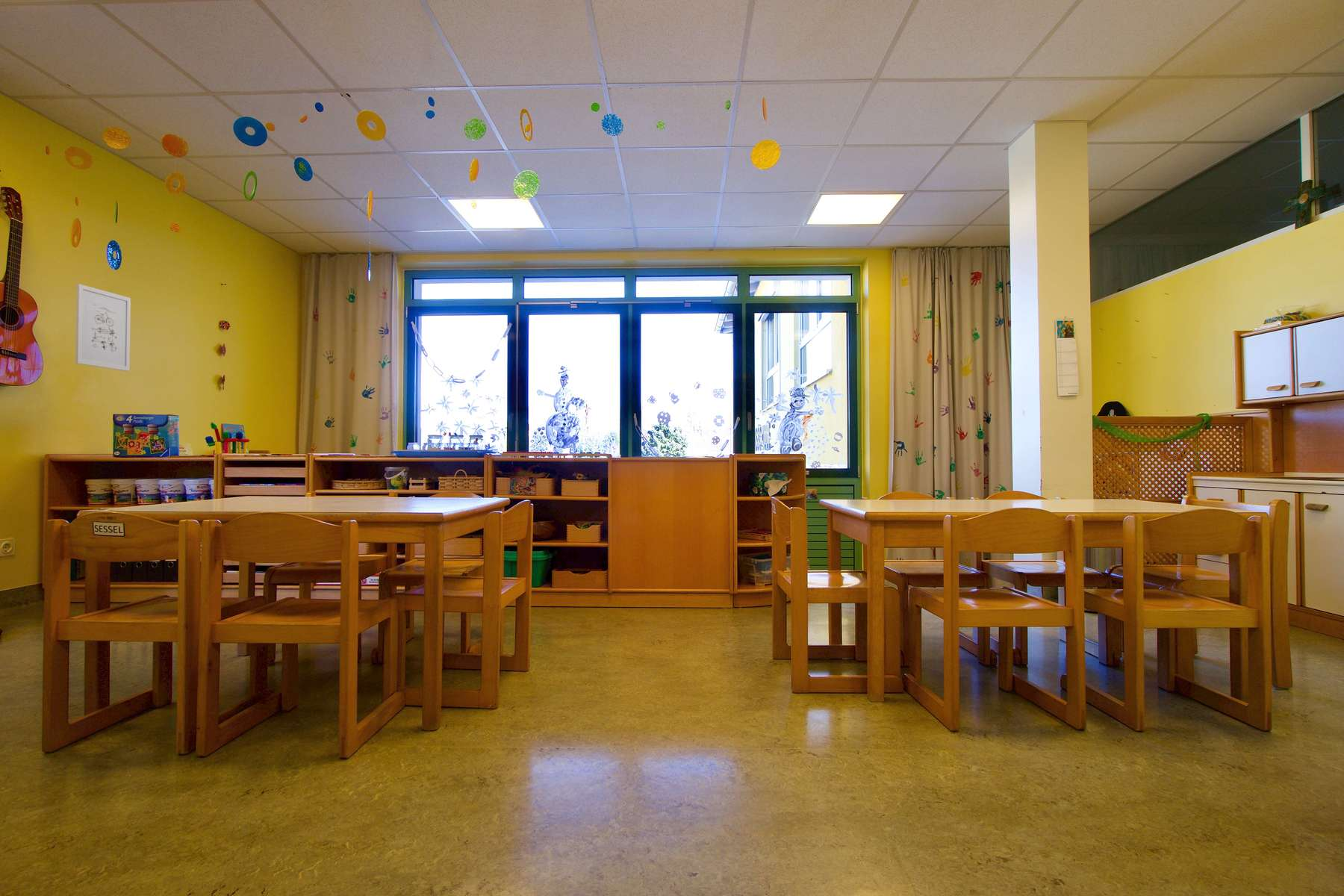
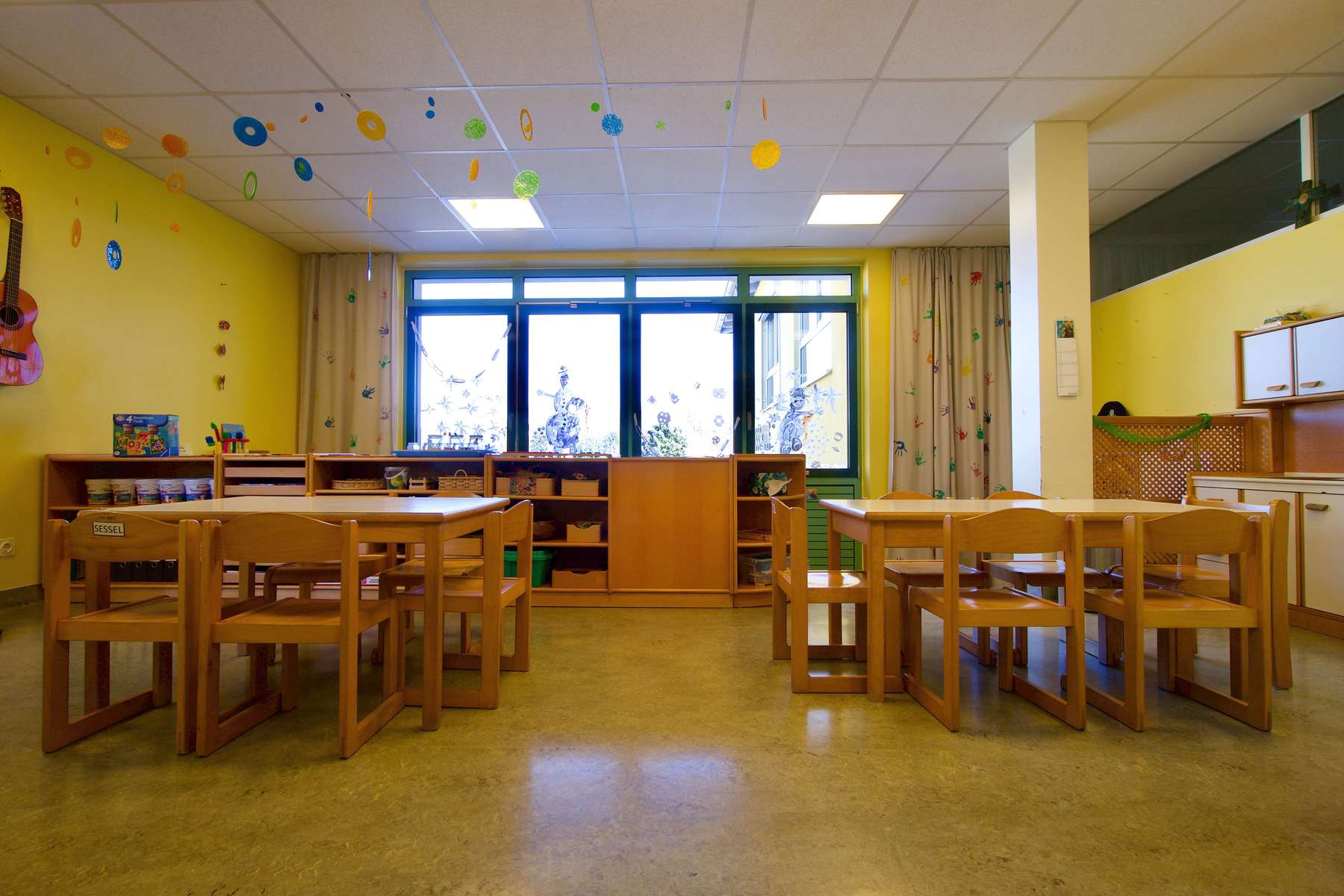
- wall art (104, 329)
